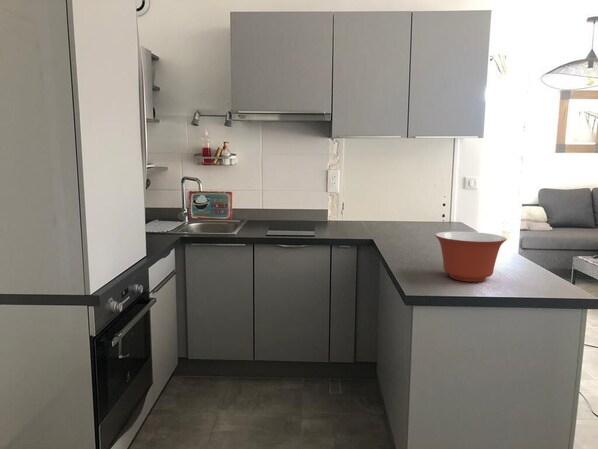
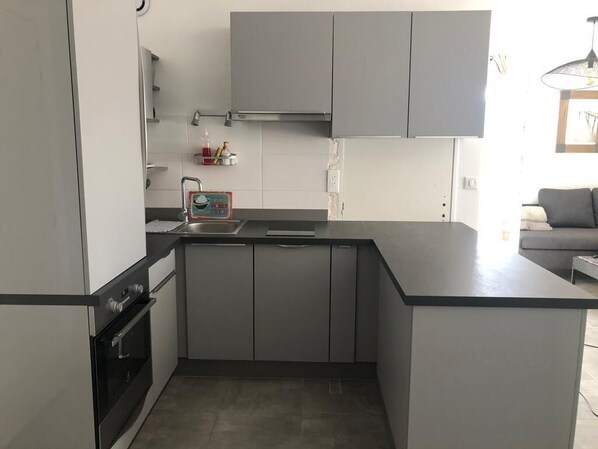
- mixing bowl (468, 257)
